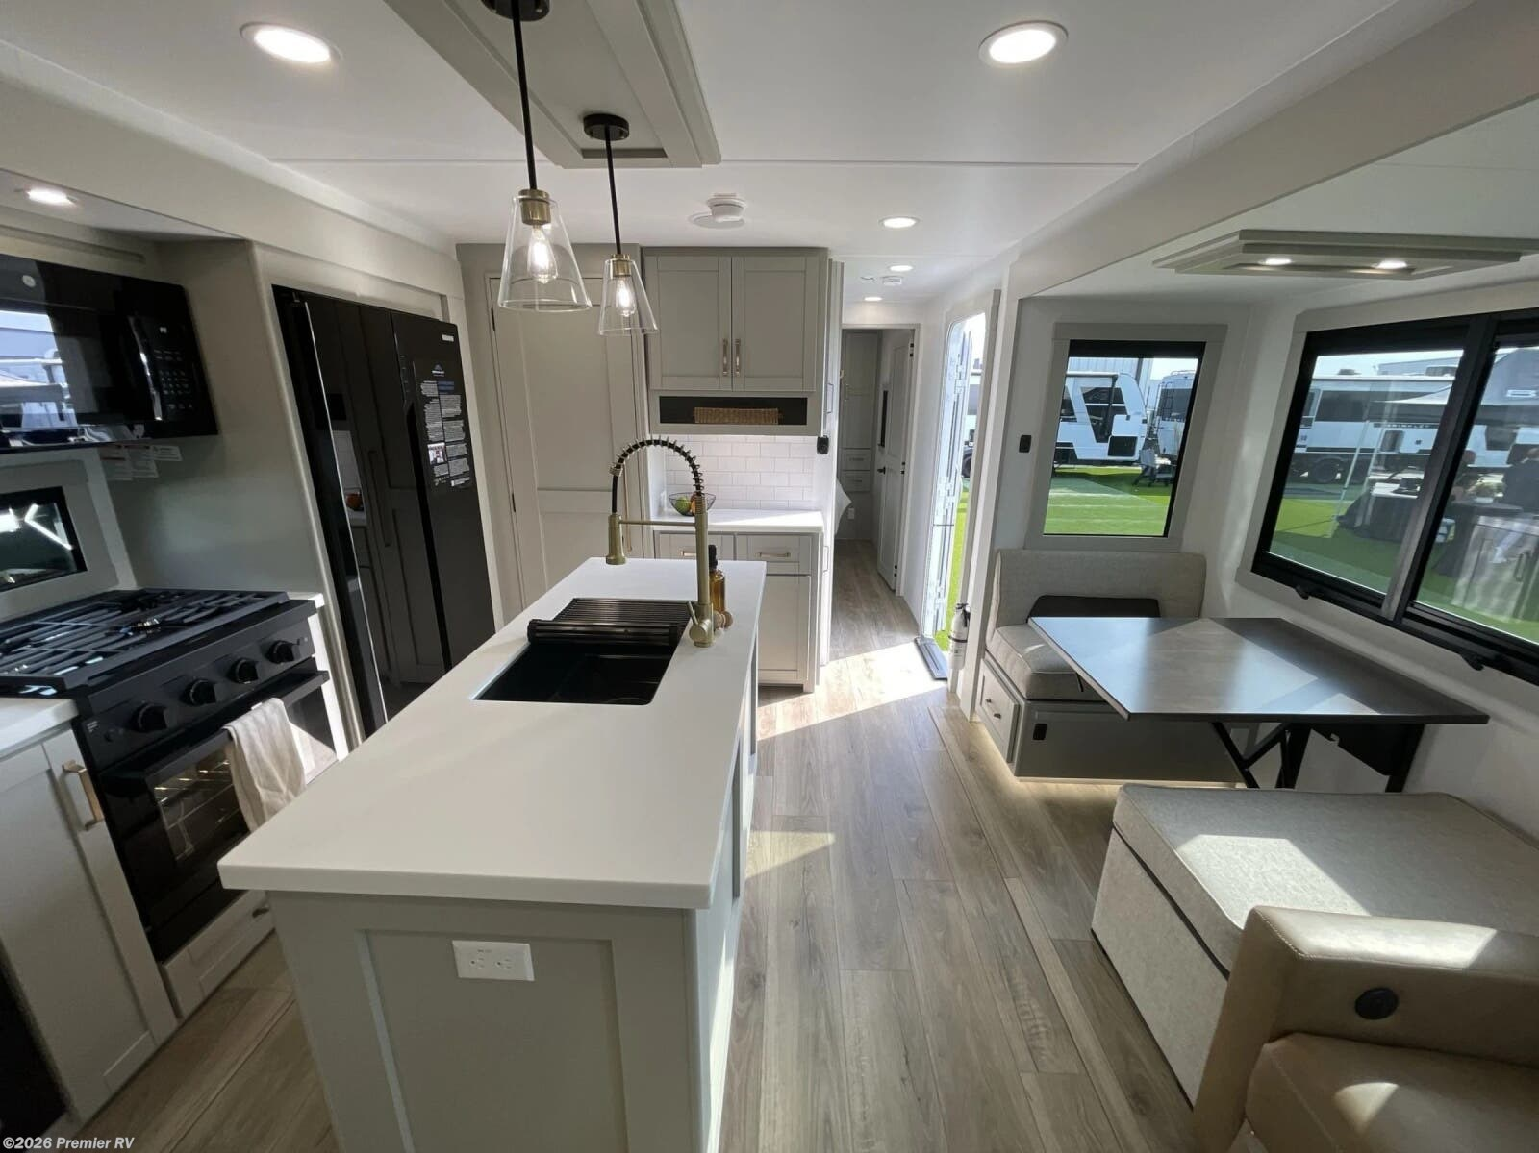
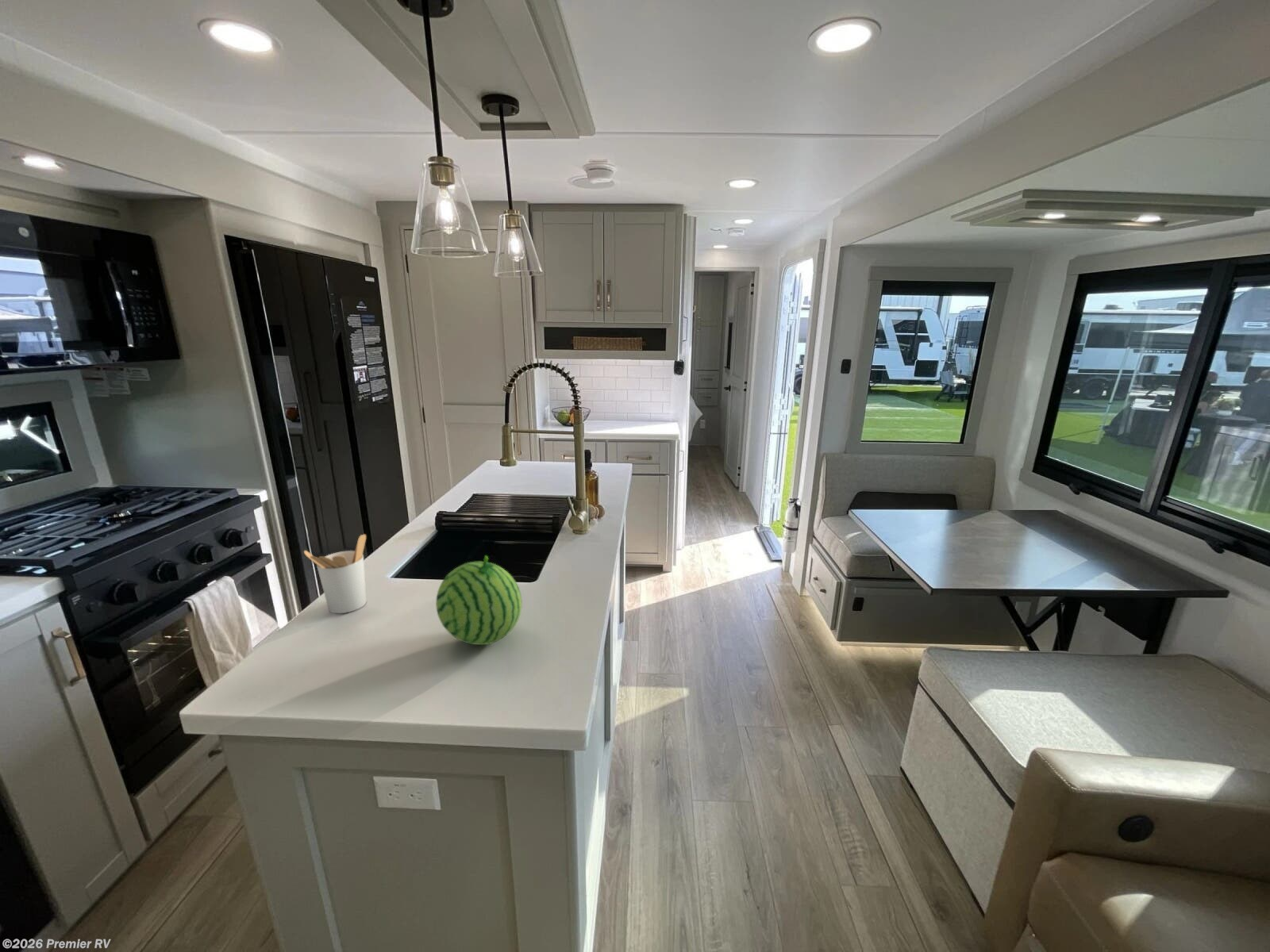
+ utensil holder (339, 576)
+ fruit (479, 597)
